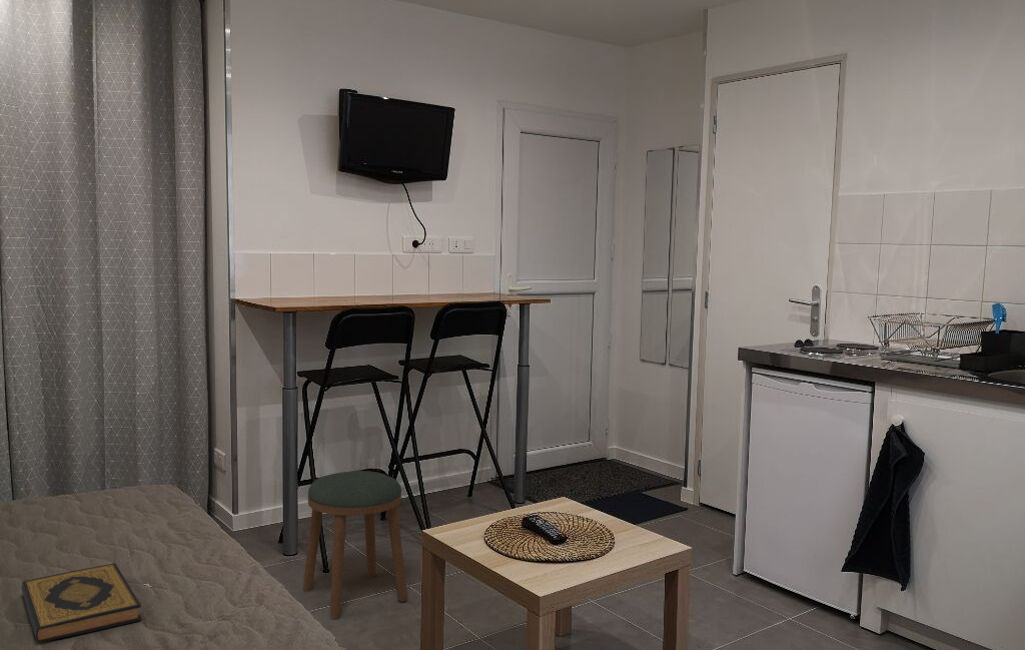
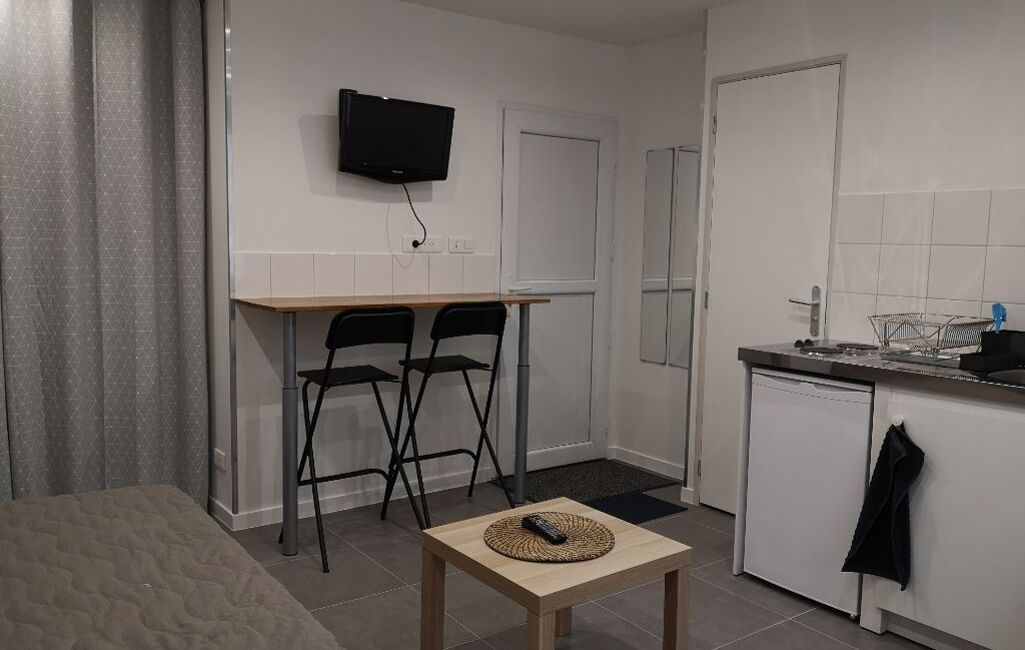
- stool (344, 536)
- hardback book (79, 599)
